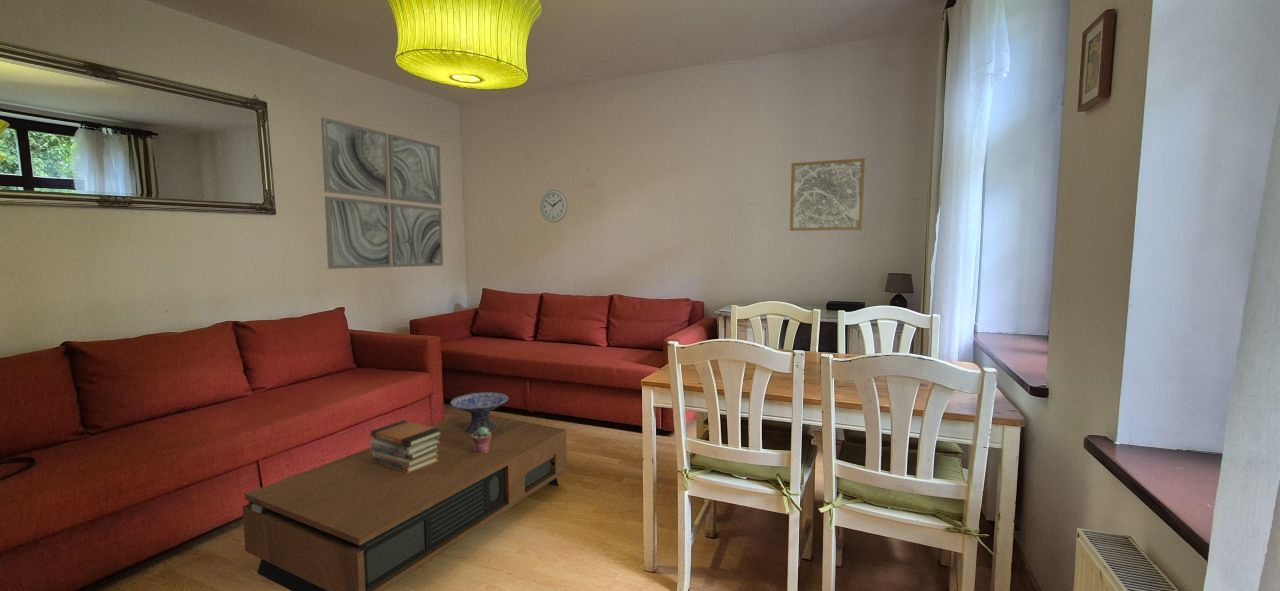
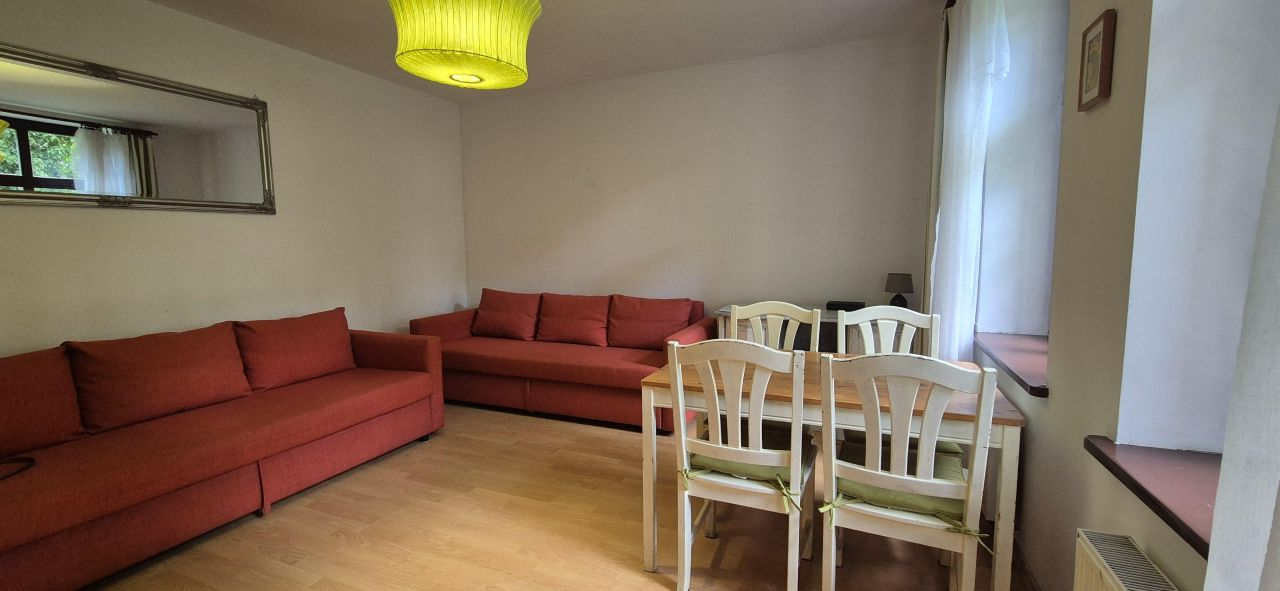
- wall clock (553, 206)
- decorative bowl (480, 413)
- book stack (405, 444)
- wall art (391, 199)
- potted succulent (481, 438)
- wall art (826, 195)
- coffee table (429, 490)
